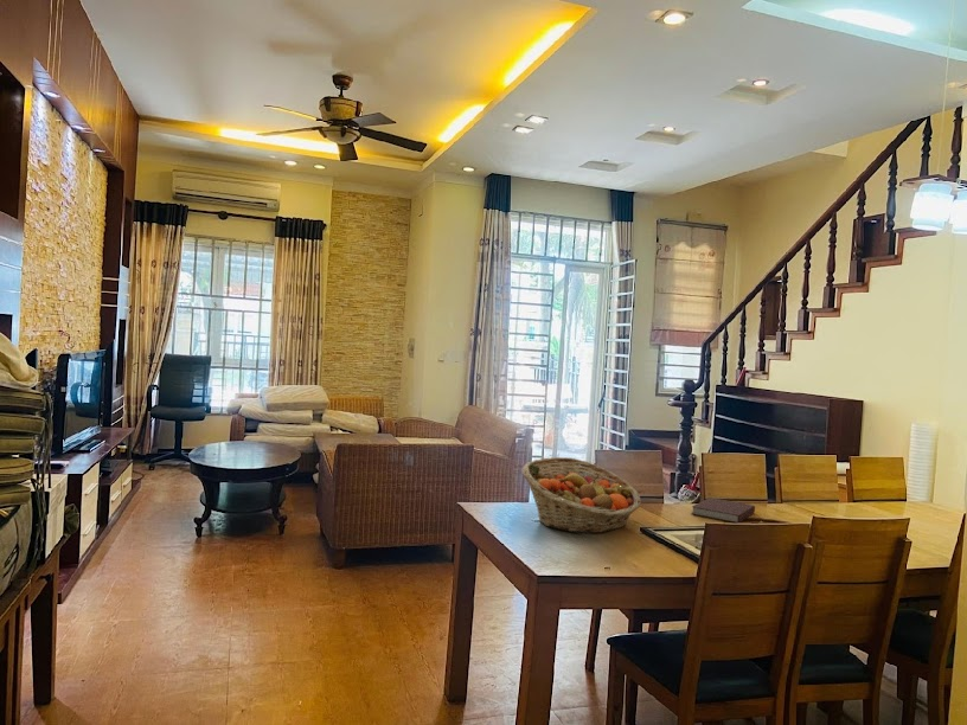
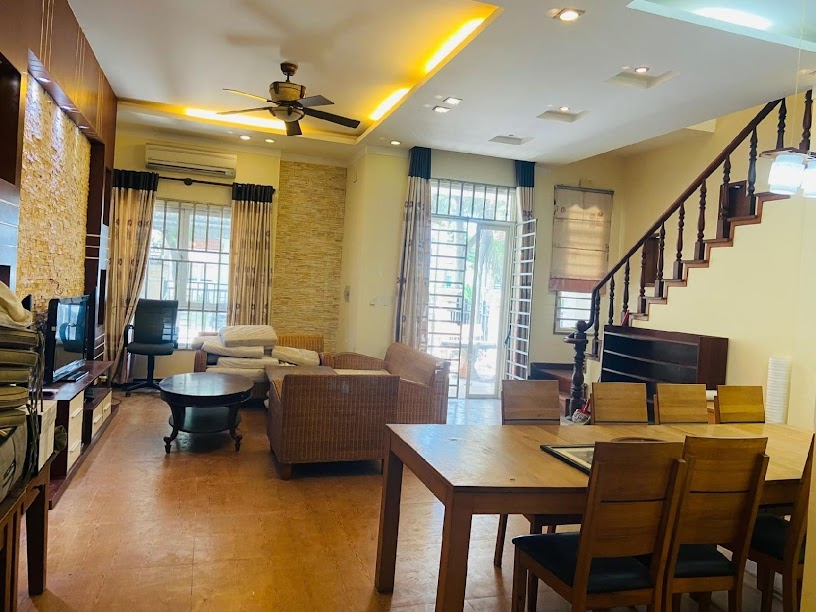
- fruit basket (581, 493)
- notebook (723, 509)
